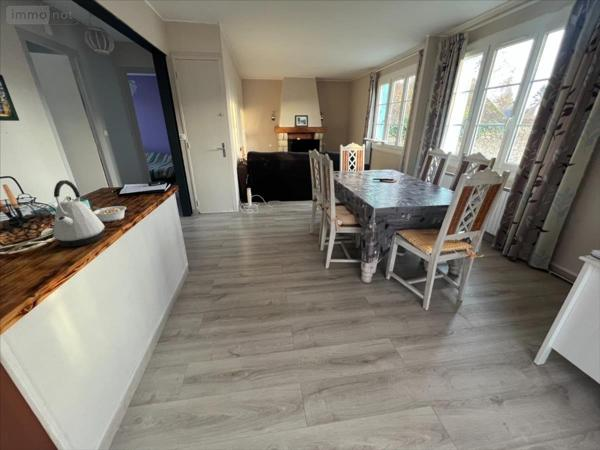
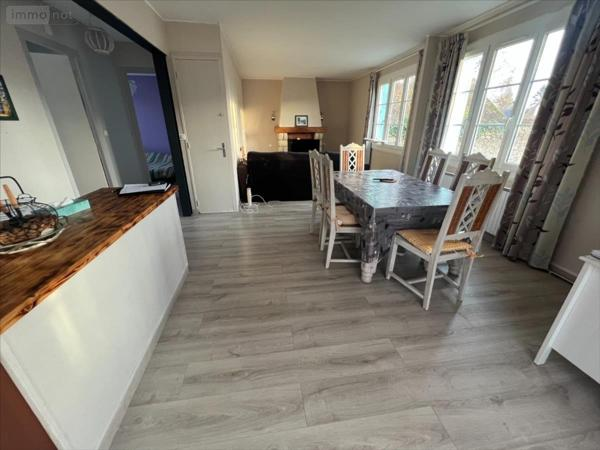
- kettle (72, 212)
- legume (109, 213)
